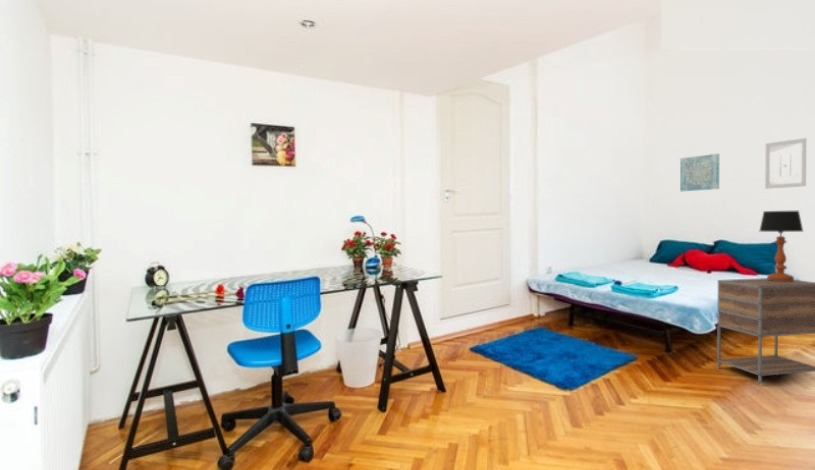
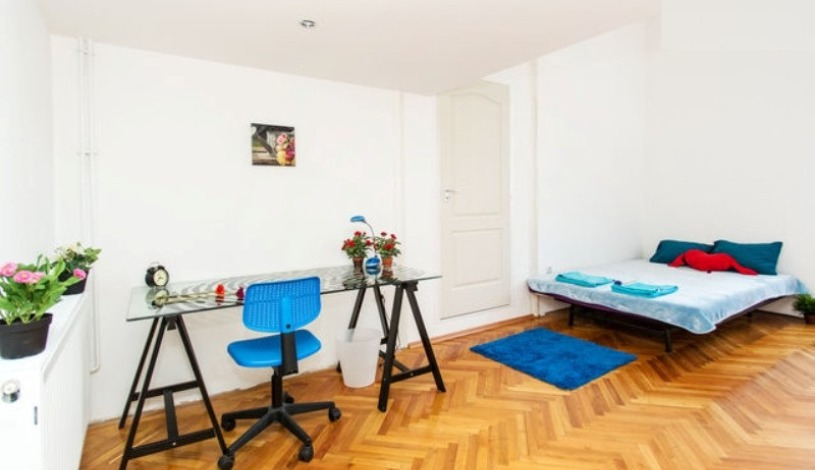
- table lamp (780, 245)
- wall art (699, 173)
- wall art (785, 164)
- nightstand (766, 326)
